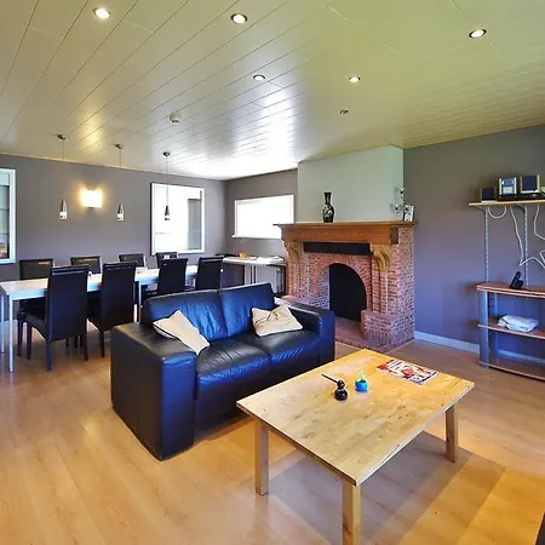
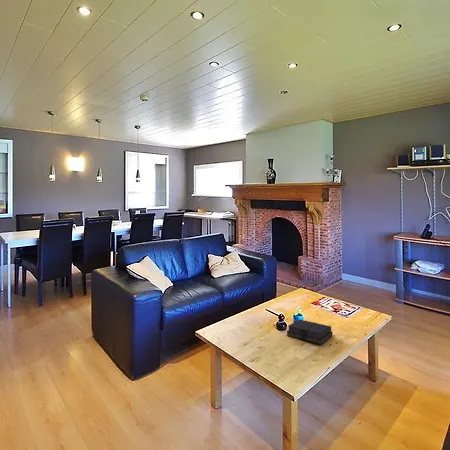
+ book (309, 330)
